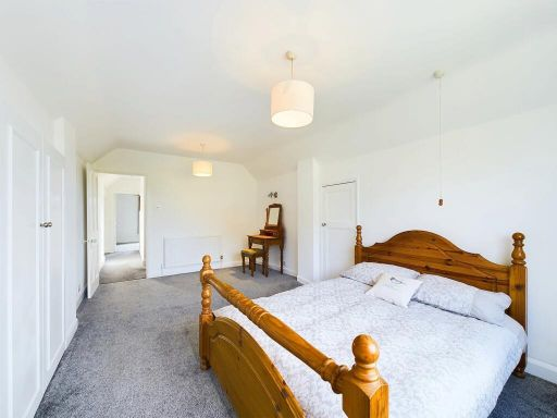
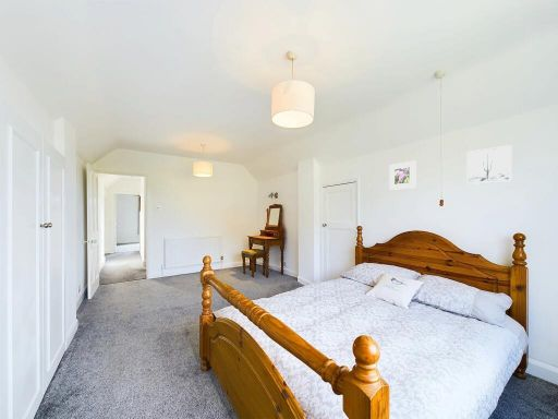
+ wall art (487, 166)
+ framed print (401, 176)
